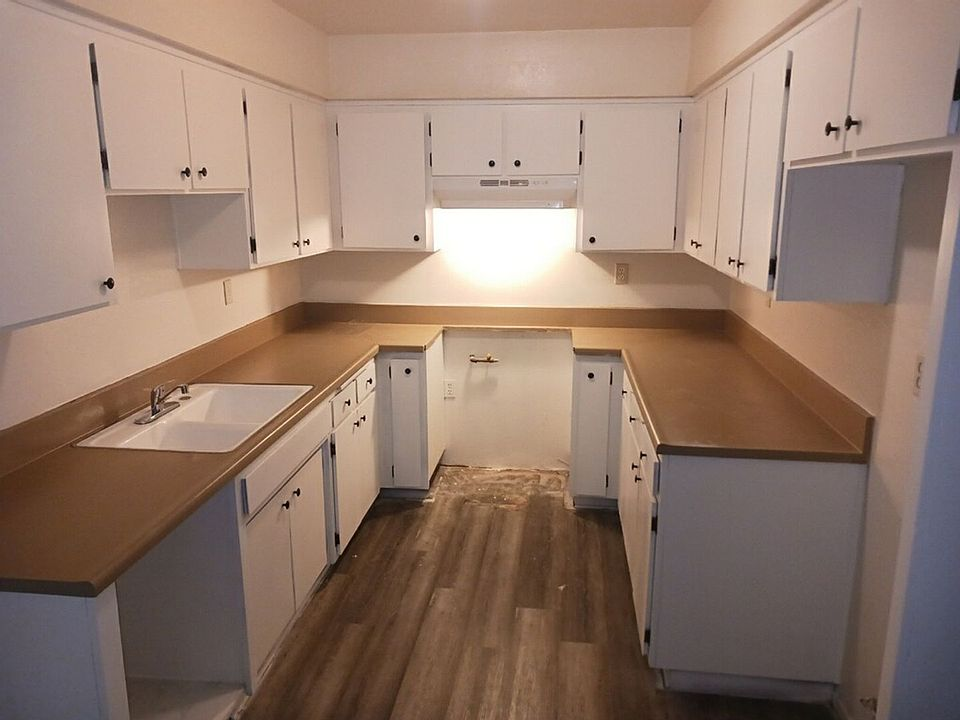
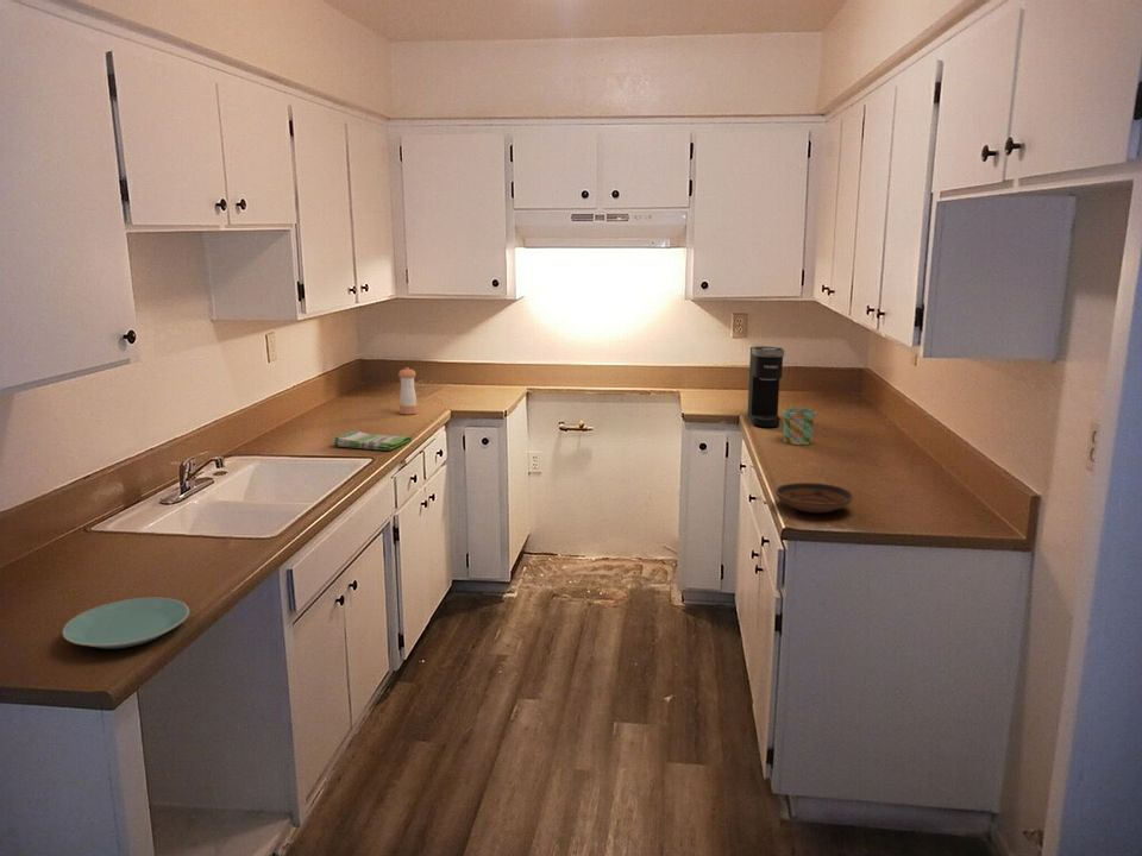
+ bowl (812, 499)
+ pepper shaker (407, 390)
+ dish towel (372, 439)
+ plate (127, 625)
+ mug (797, 426)
+ coffee maker (765, 384)
